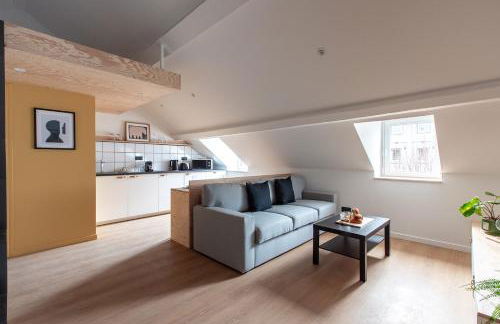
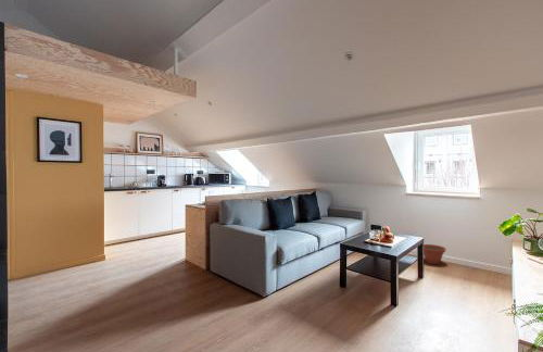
+ plant pot (432, 254)
